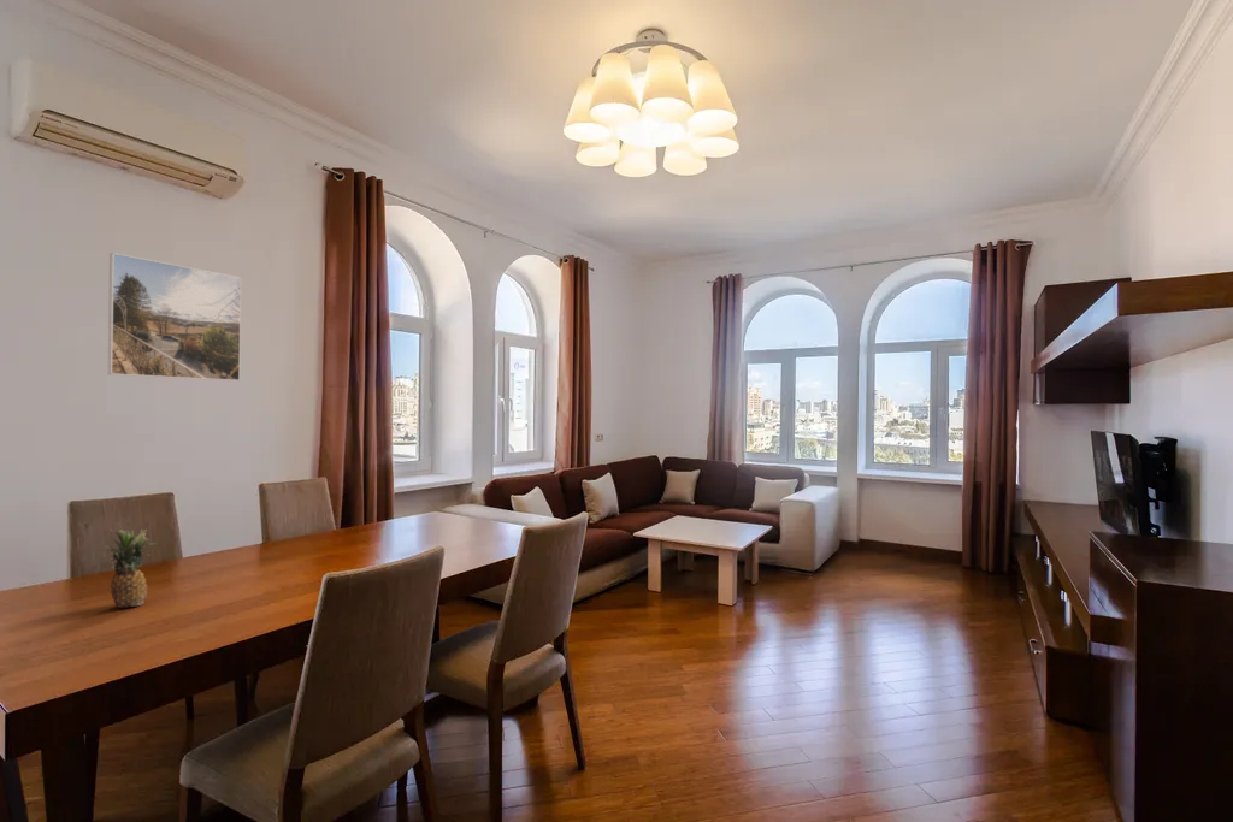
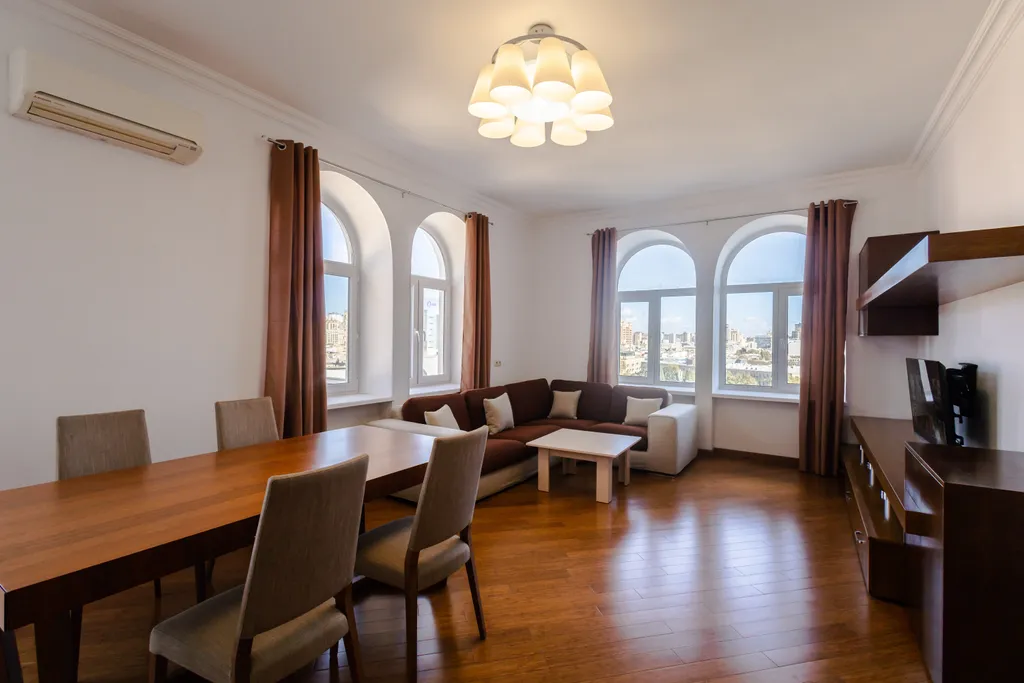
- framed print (179, 321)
- fruit (132, 566)
